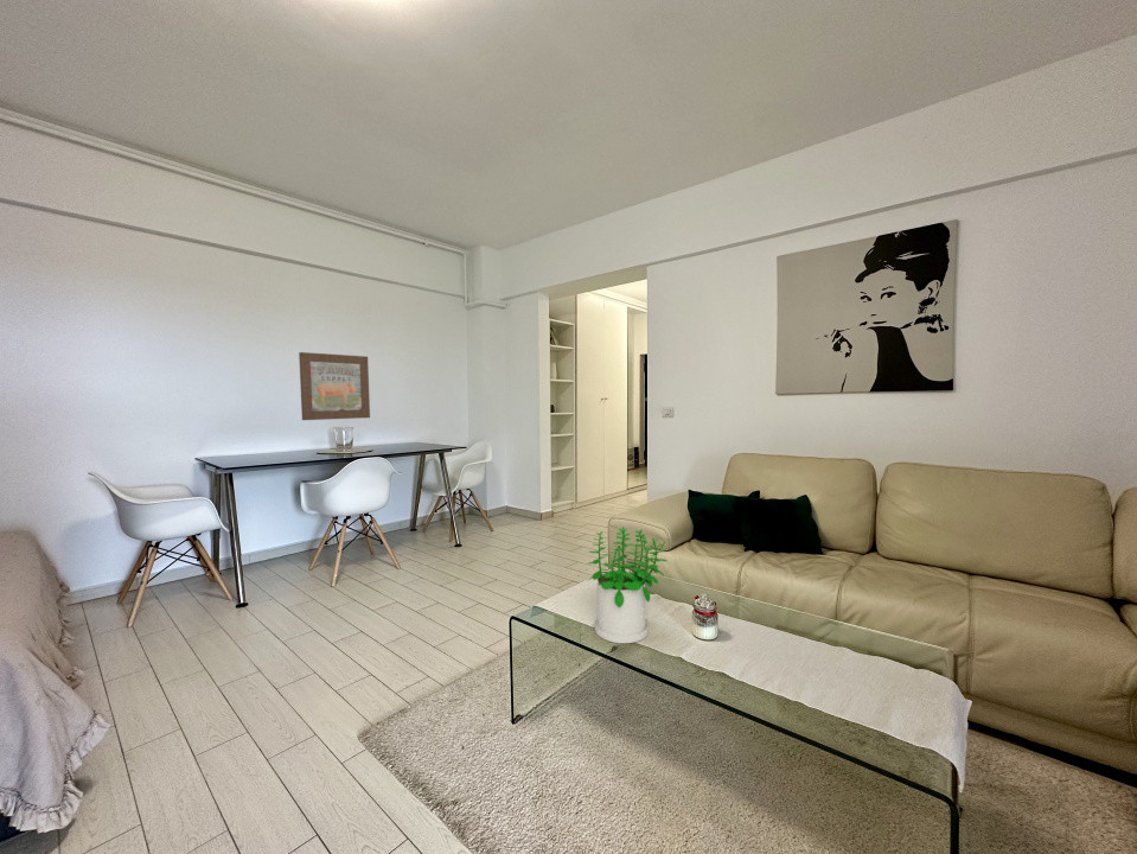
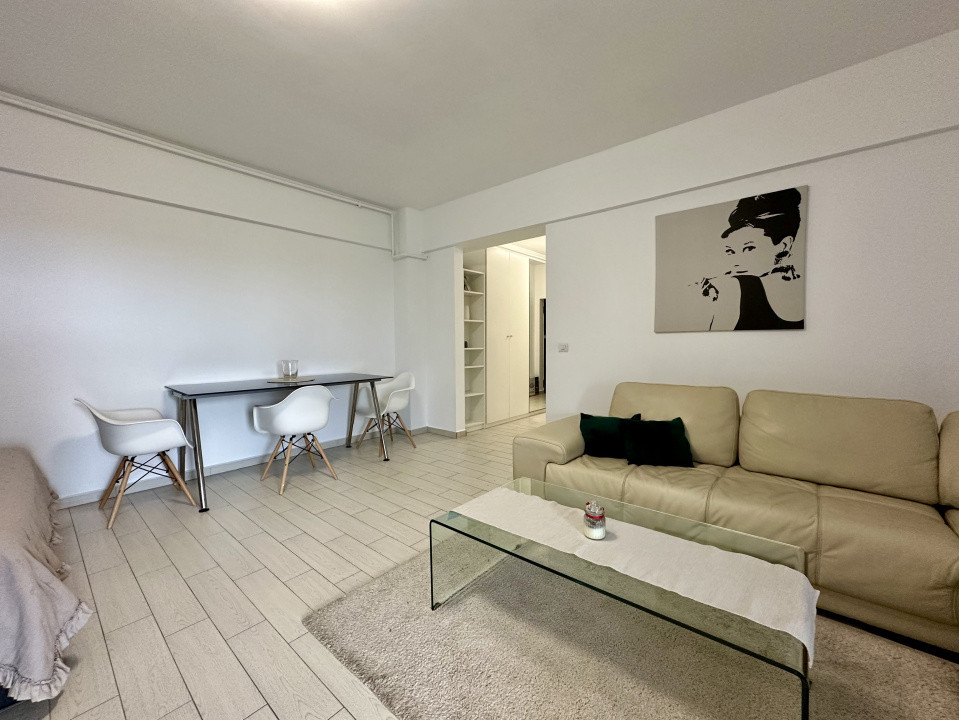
- potted plant (627, 580)
- wall art (336, 387)
